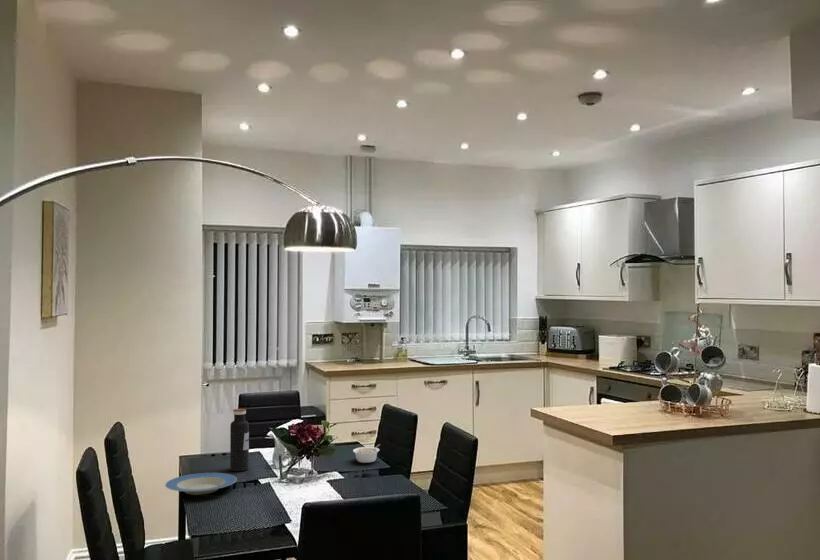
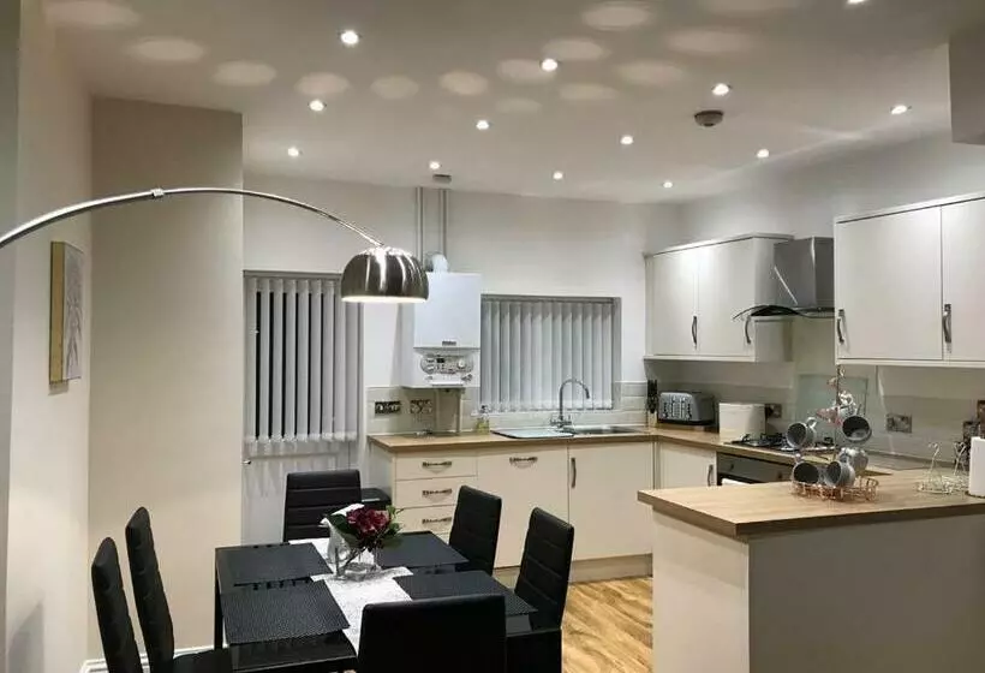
- water bottle (239, 439)
- plate (201, 485)
- legume (366, 454)
